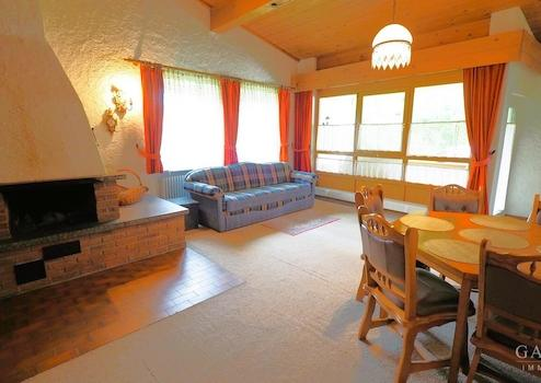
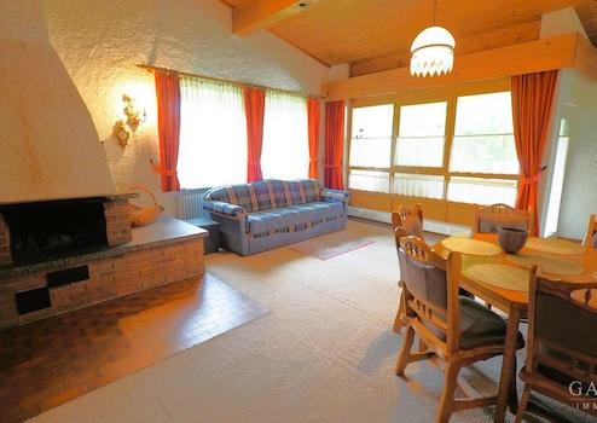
+ decorative bowl (511, 241)
